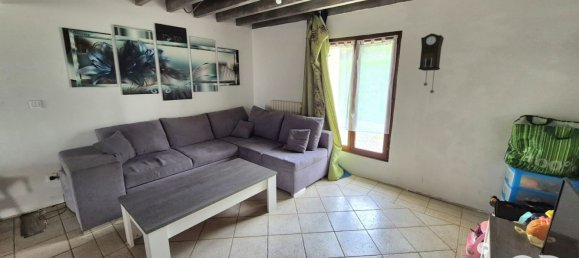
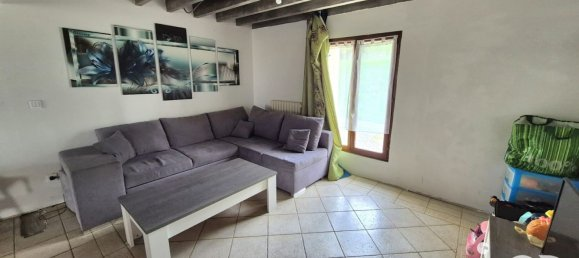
- pendulum clock (429, 64)
